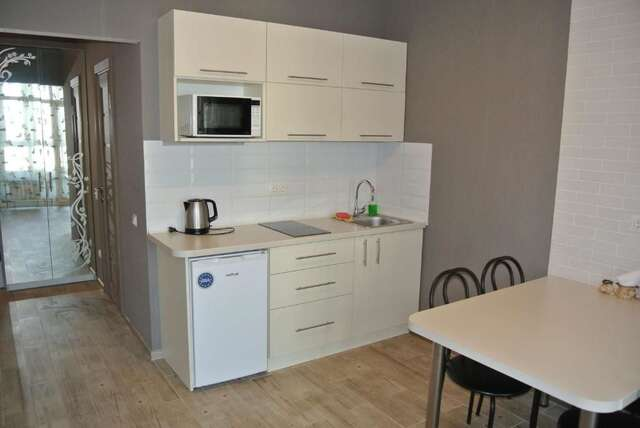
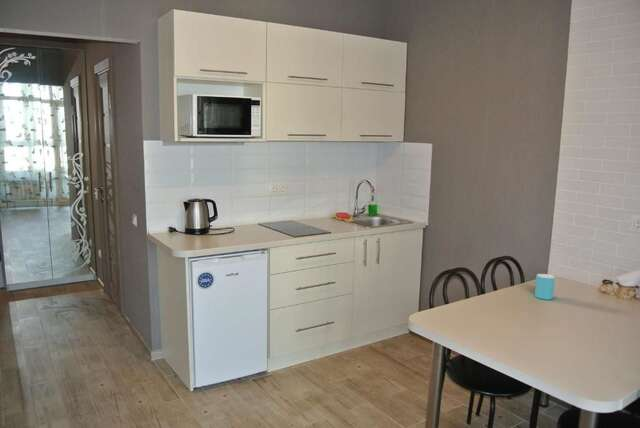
+ cup (544, 285)
